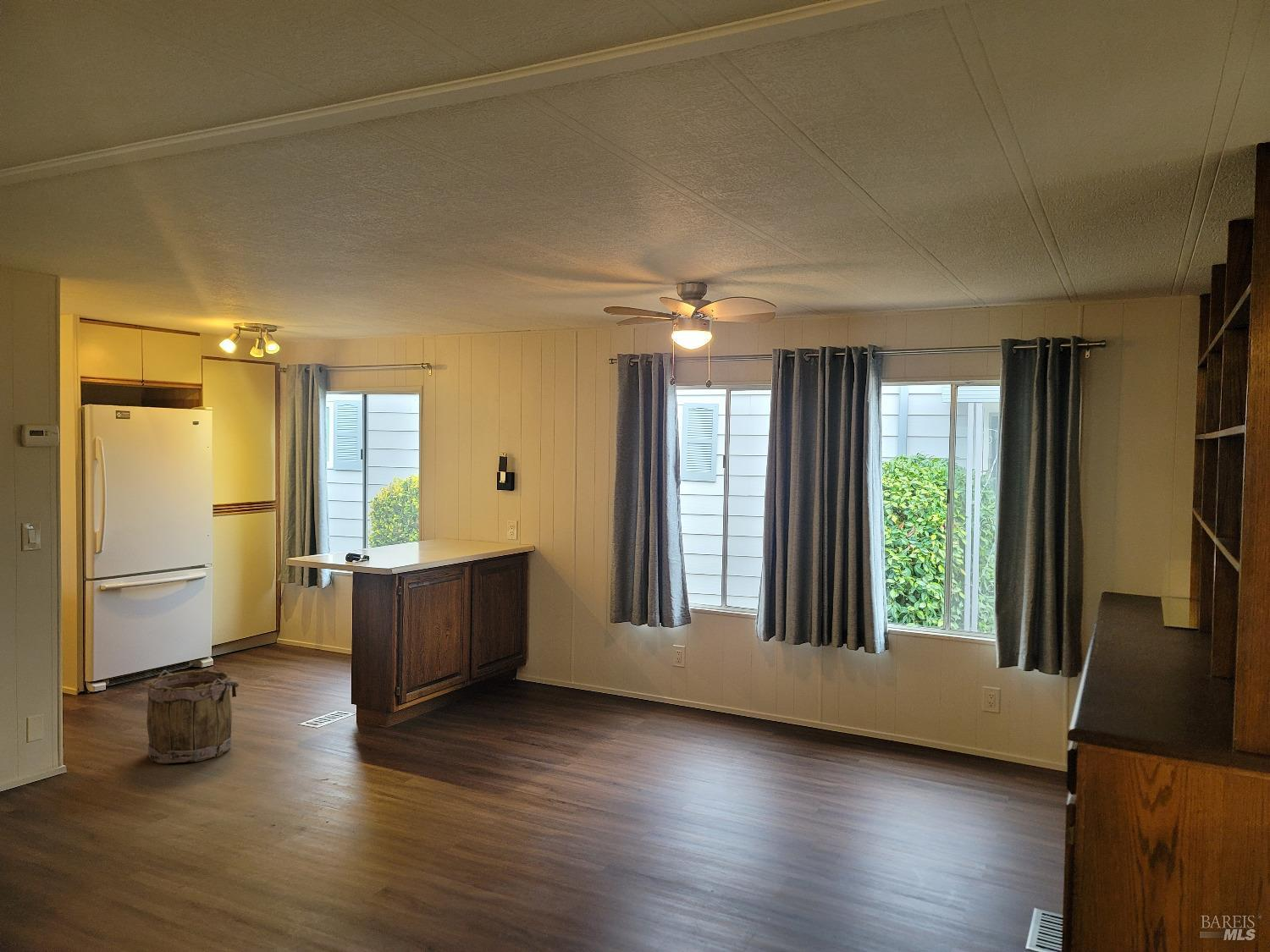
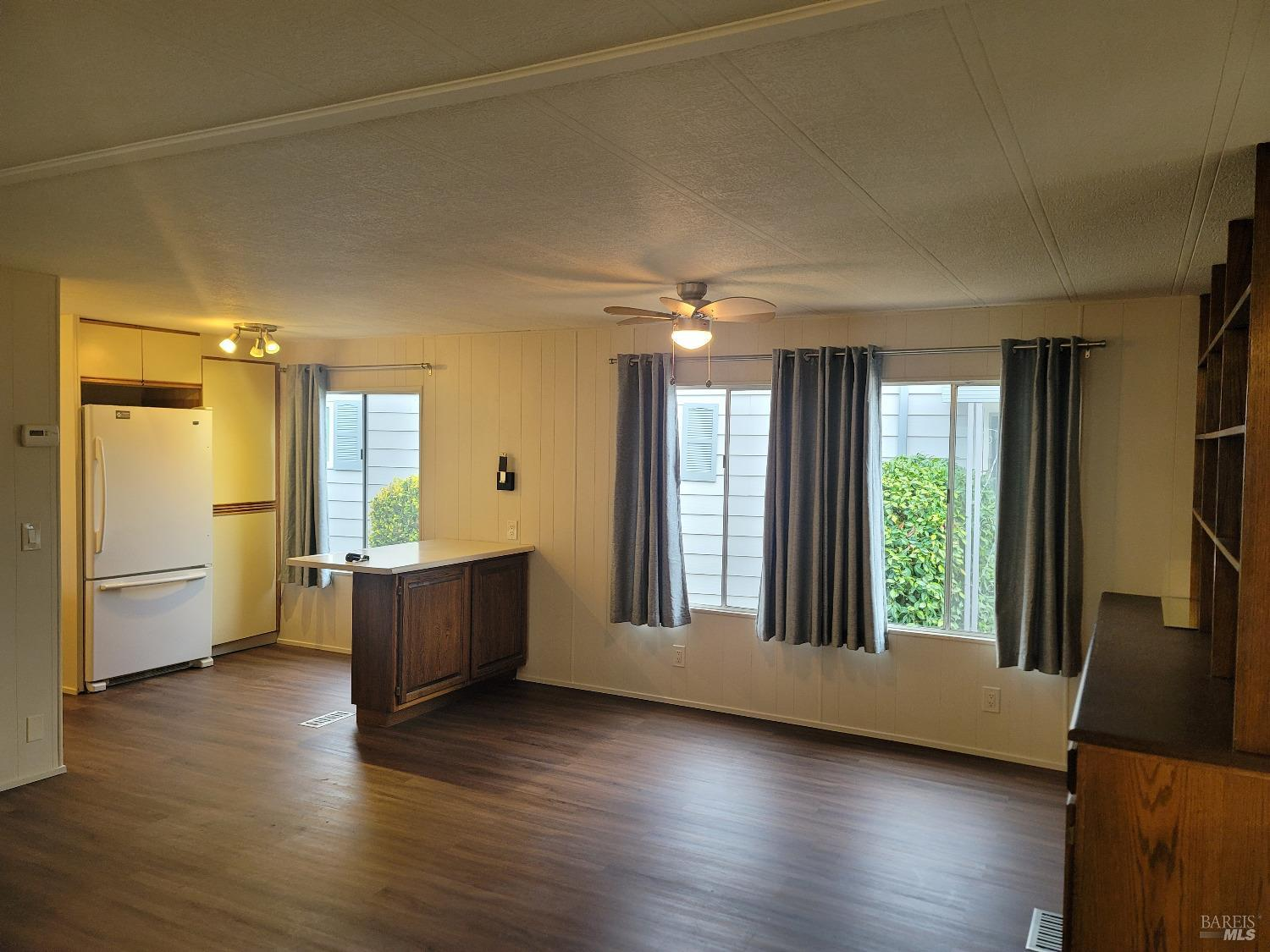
- bucket (193, 711)
